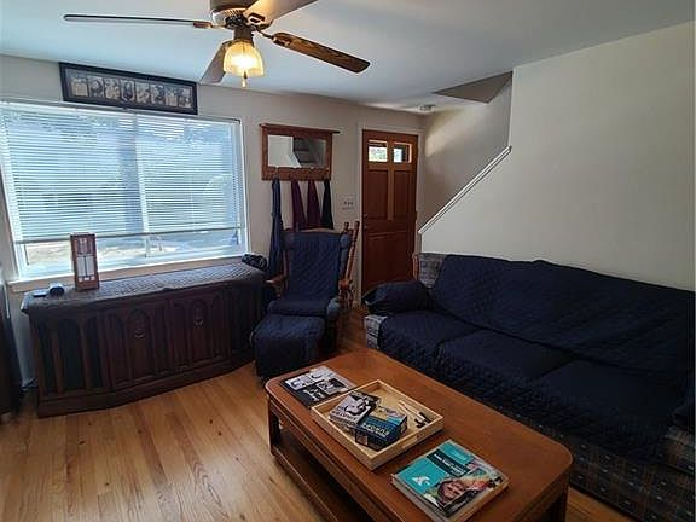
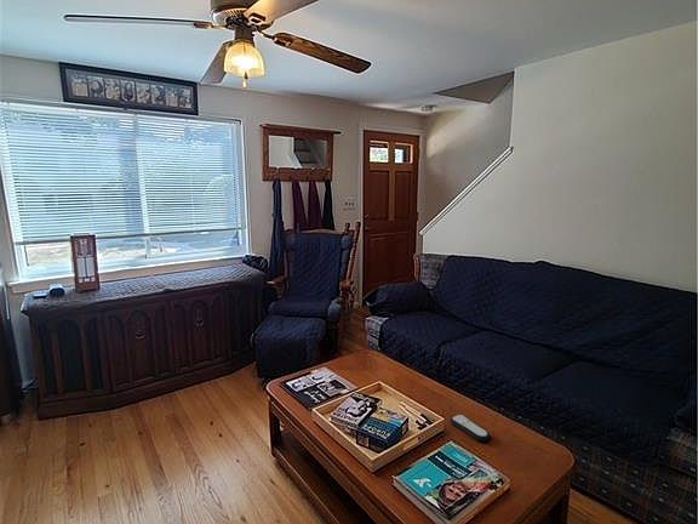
+ remote control (469, 427)
